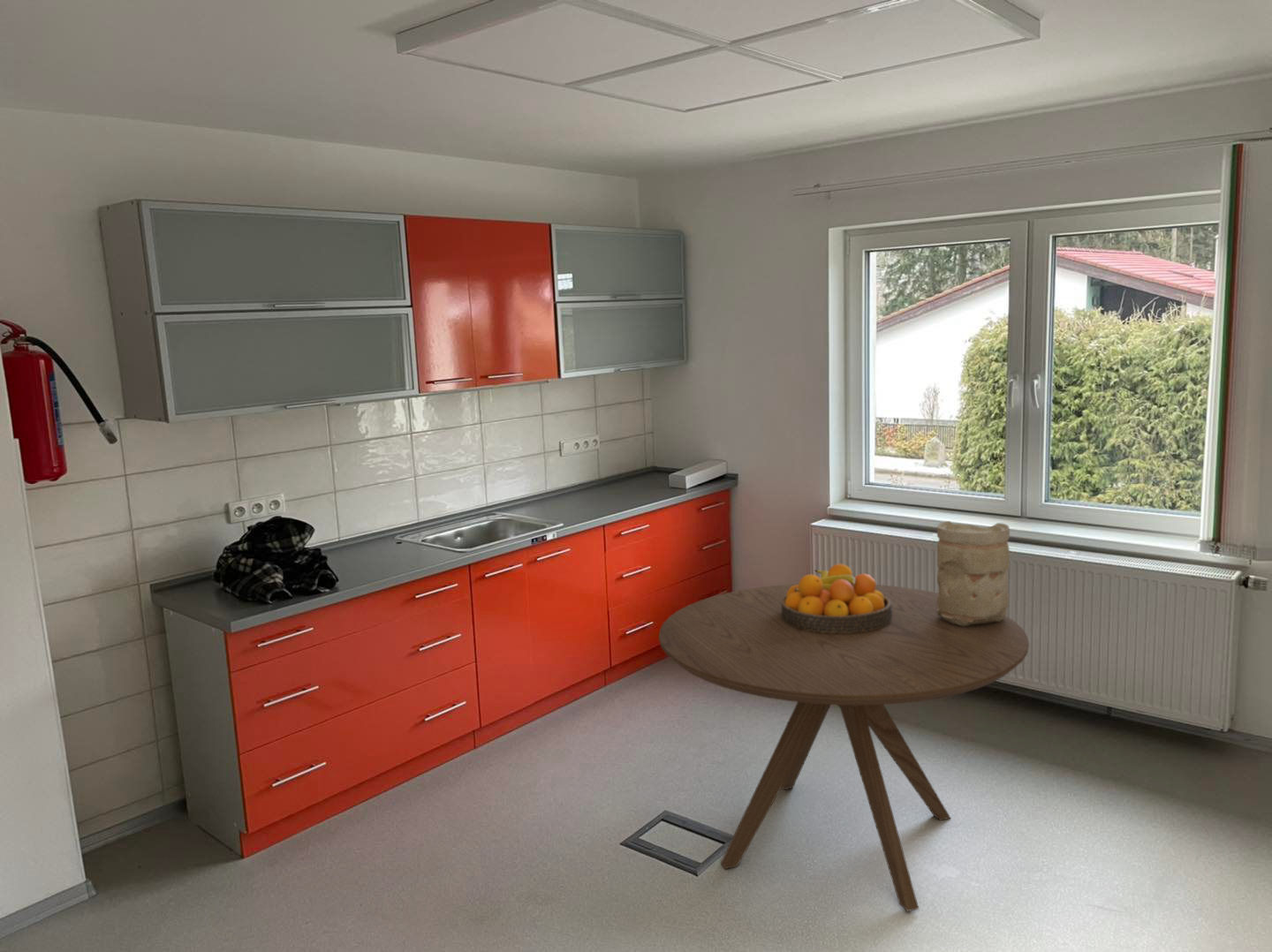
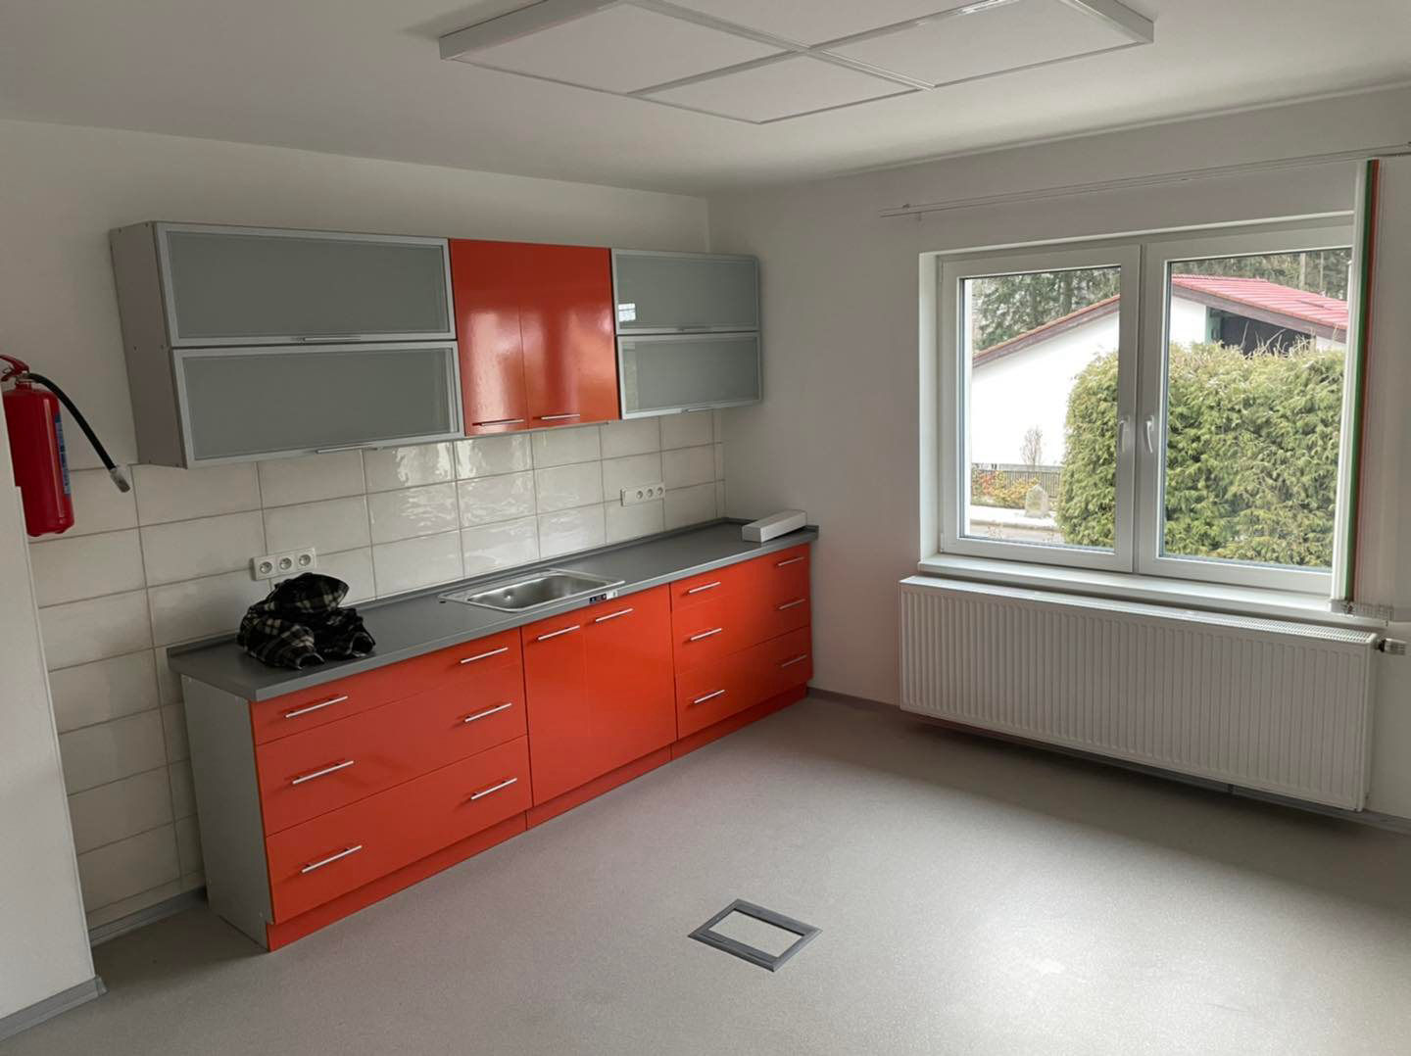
- fruit bowl (836, 593)
- dining table (848, 735)
- vase (973, 572)
